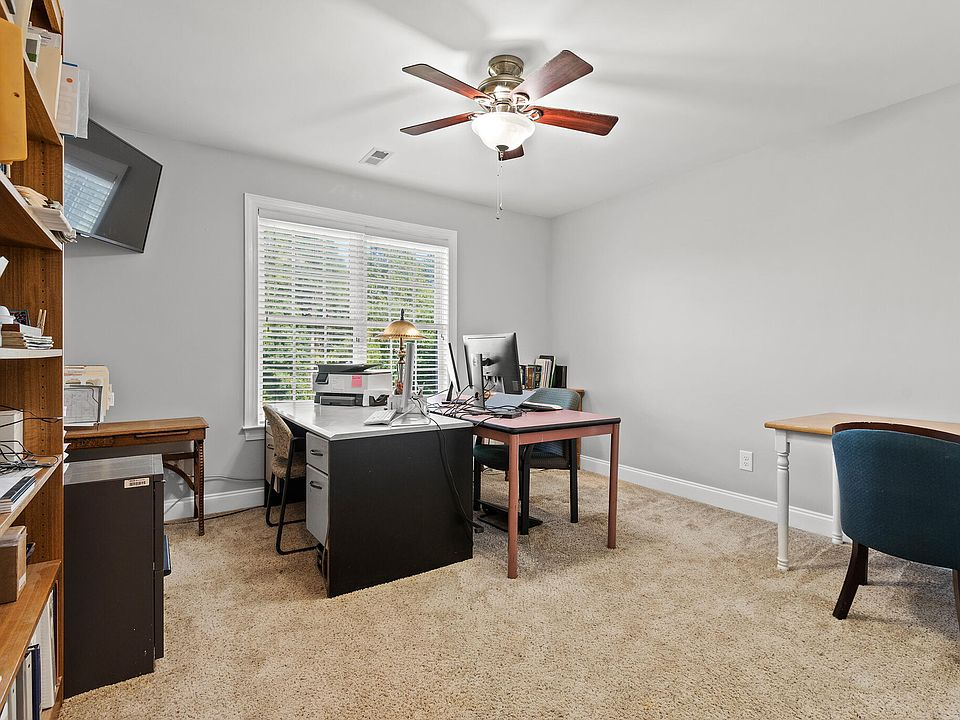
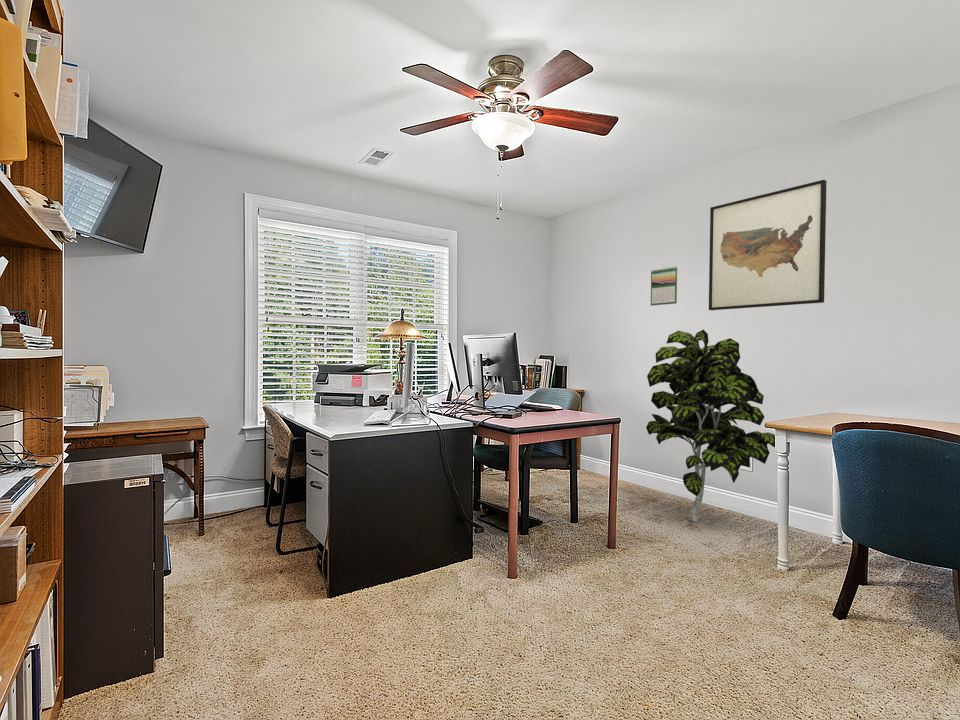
+ indoor plant (708, 426)
+ calendar (663, 286)
+ wall art (762, 251)
